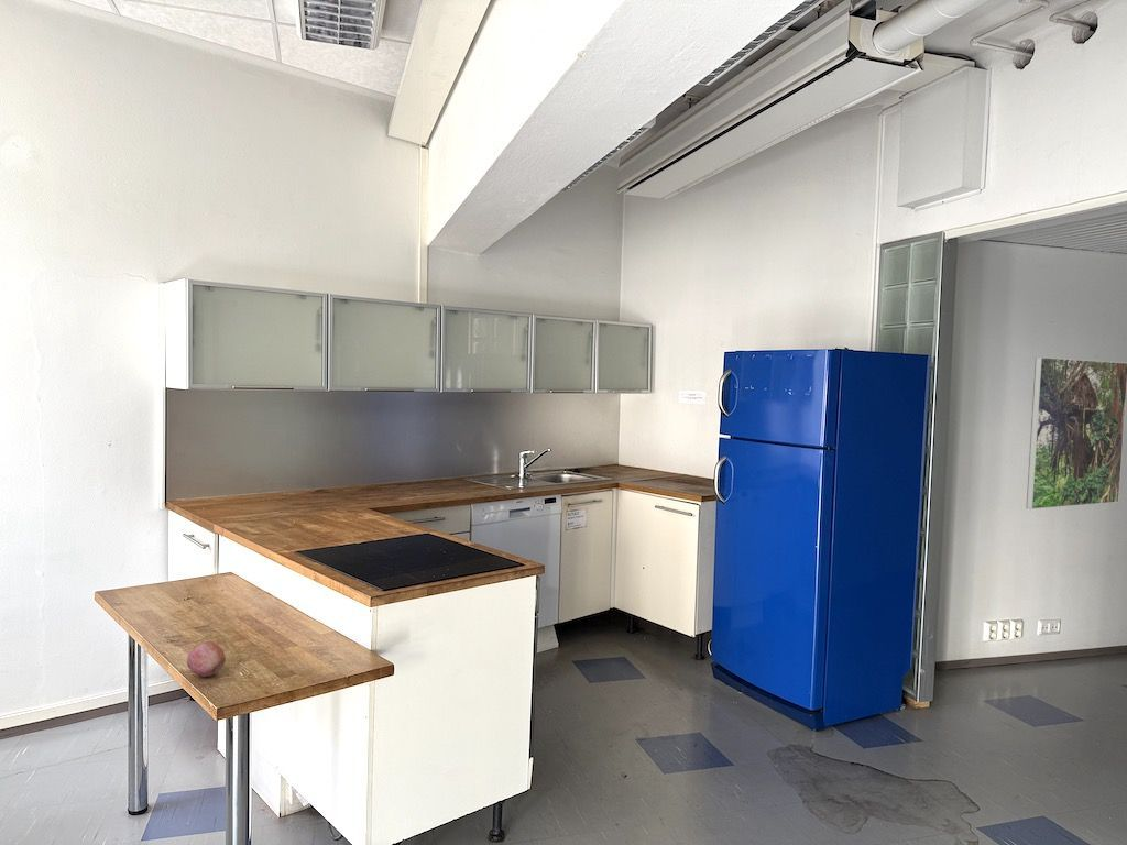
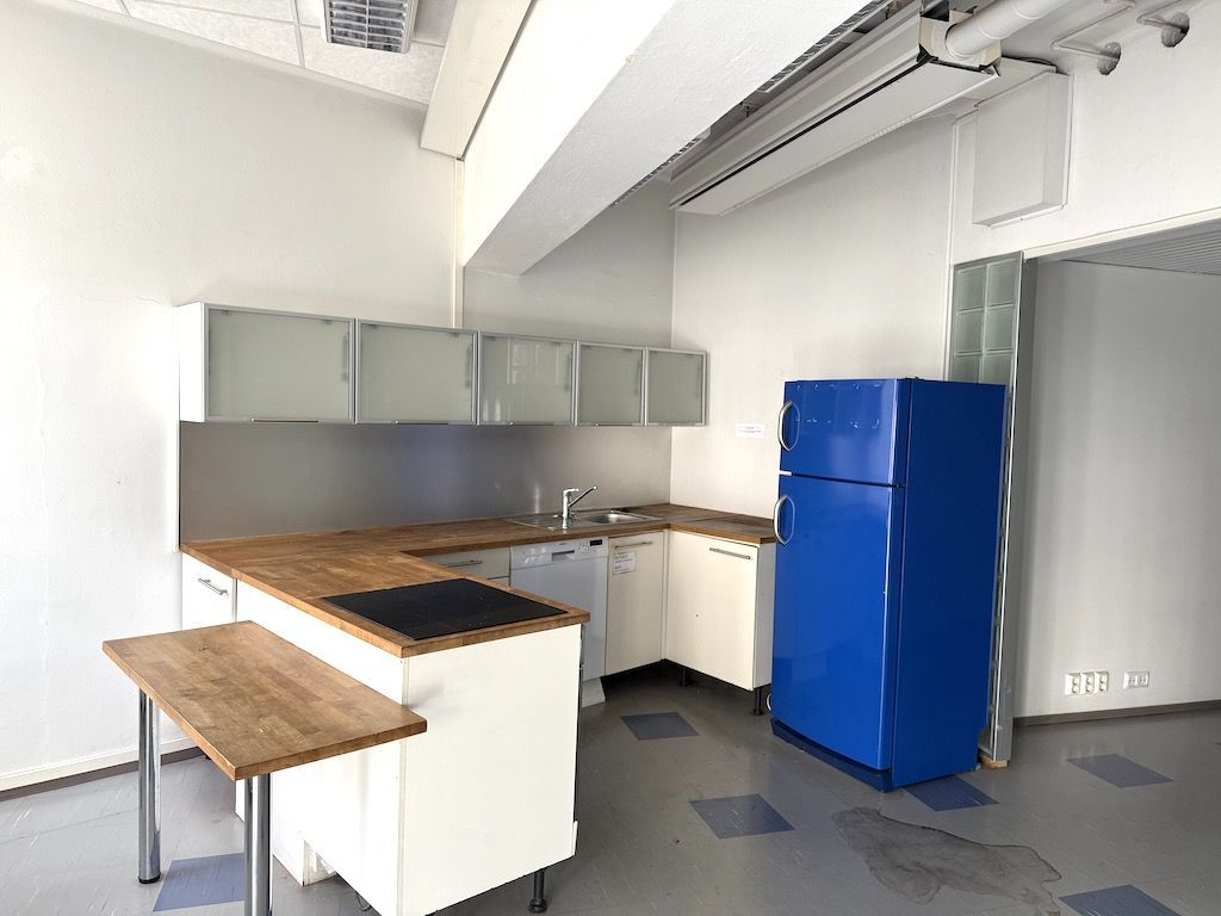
- fruit (206, 658)
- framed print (1079, 432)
